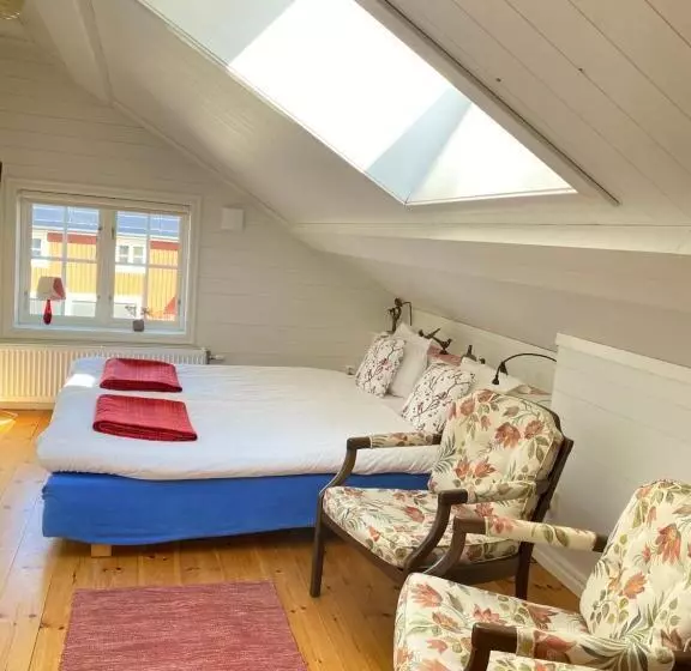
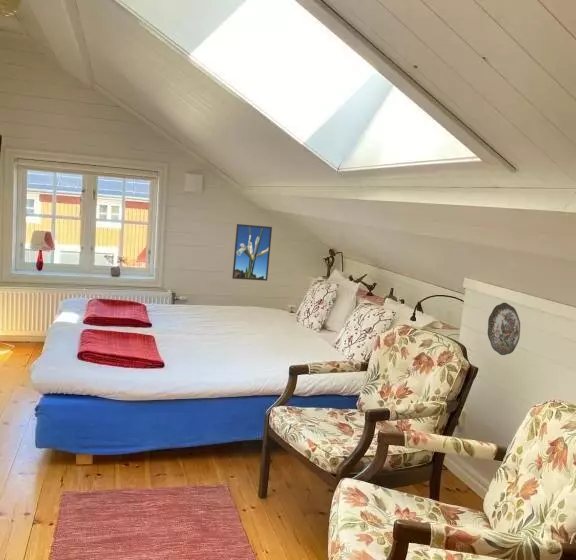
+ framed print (252, 252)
+ decorative plate (505, 328)
